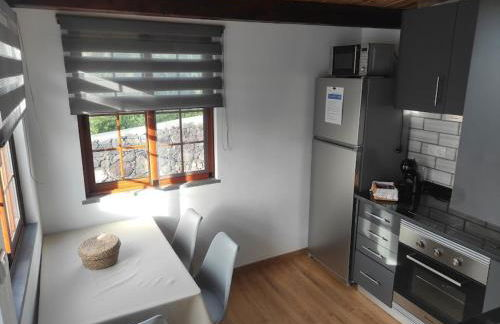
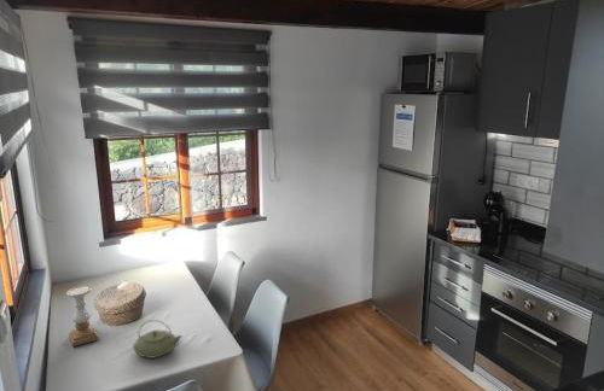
+ candle holder (81, 314)
+ teapot (157, 334)
